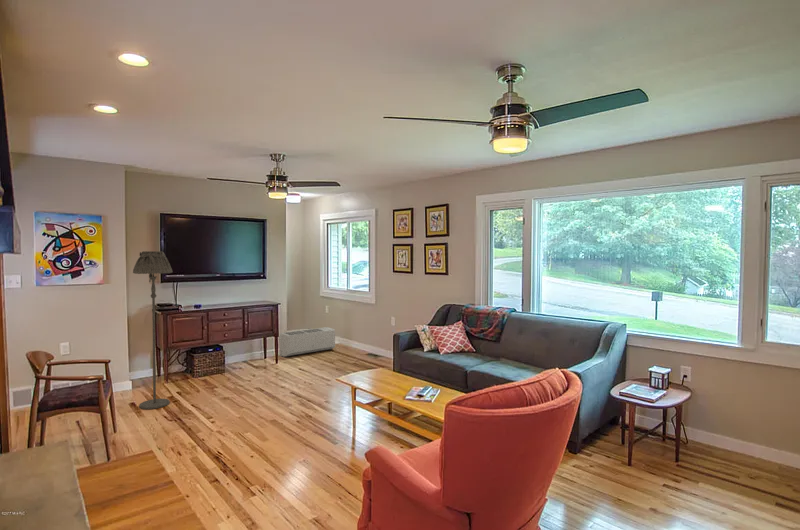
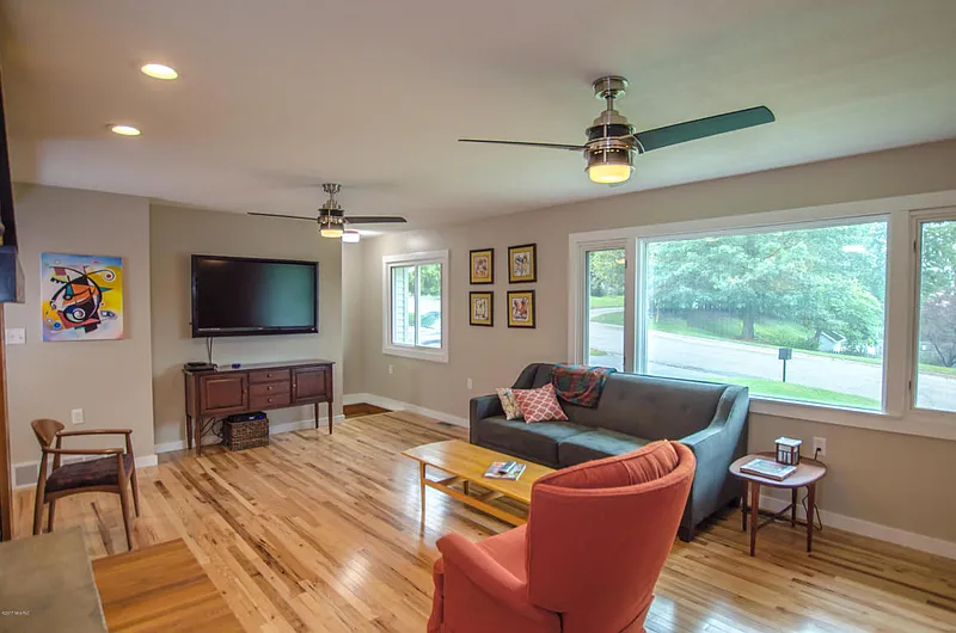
- floor lamp (153, 328)
- air conditioner (308, 341)
